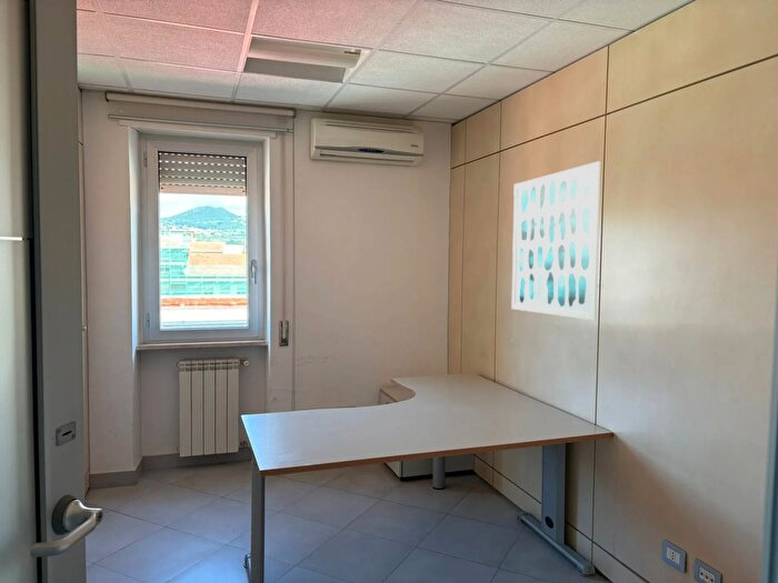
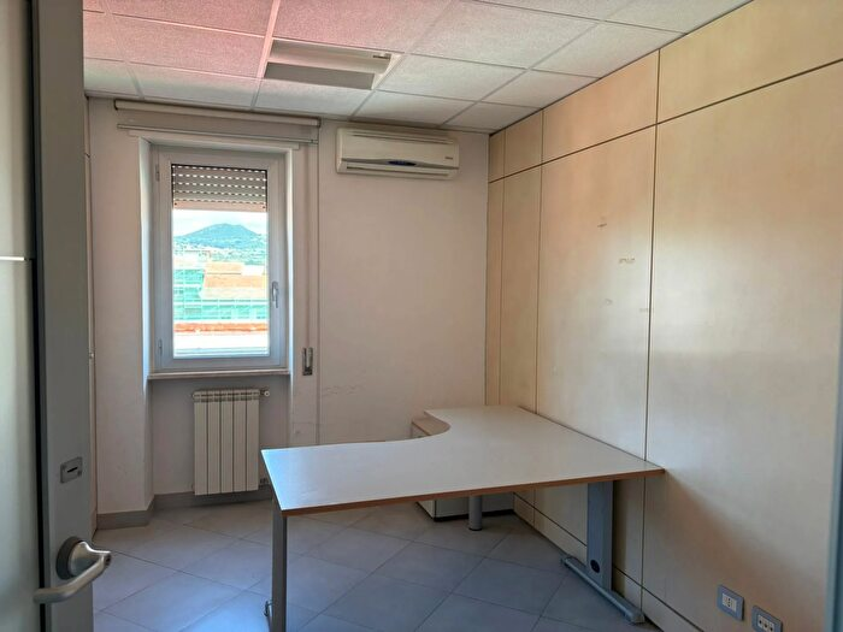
- wall art (550, 244)
